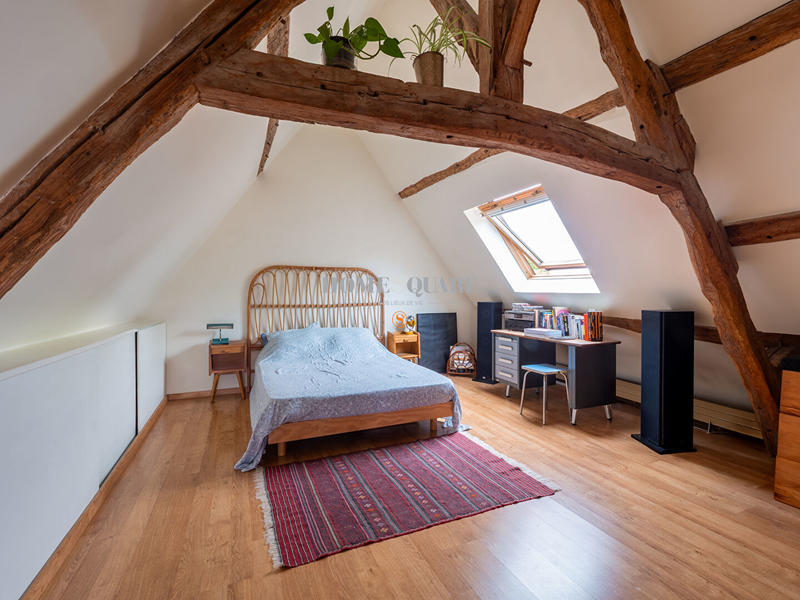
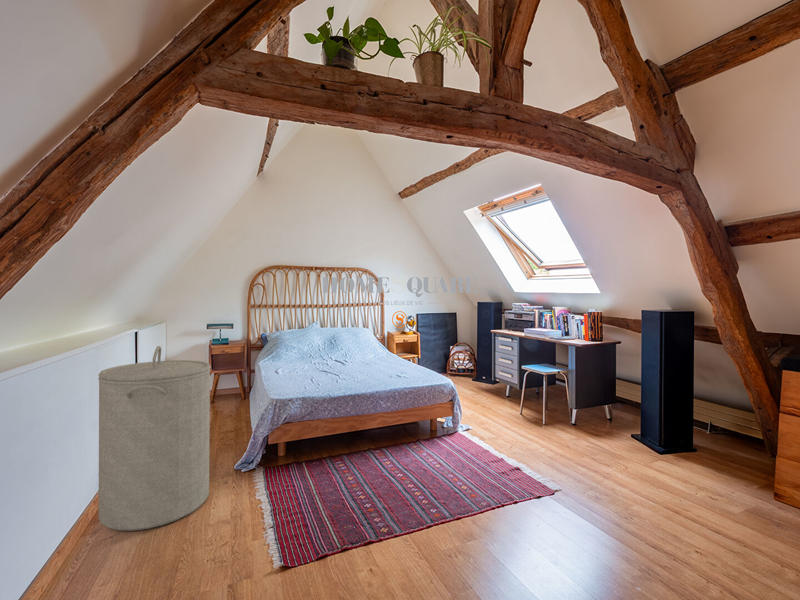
+ laundry hamper (157, 425)
